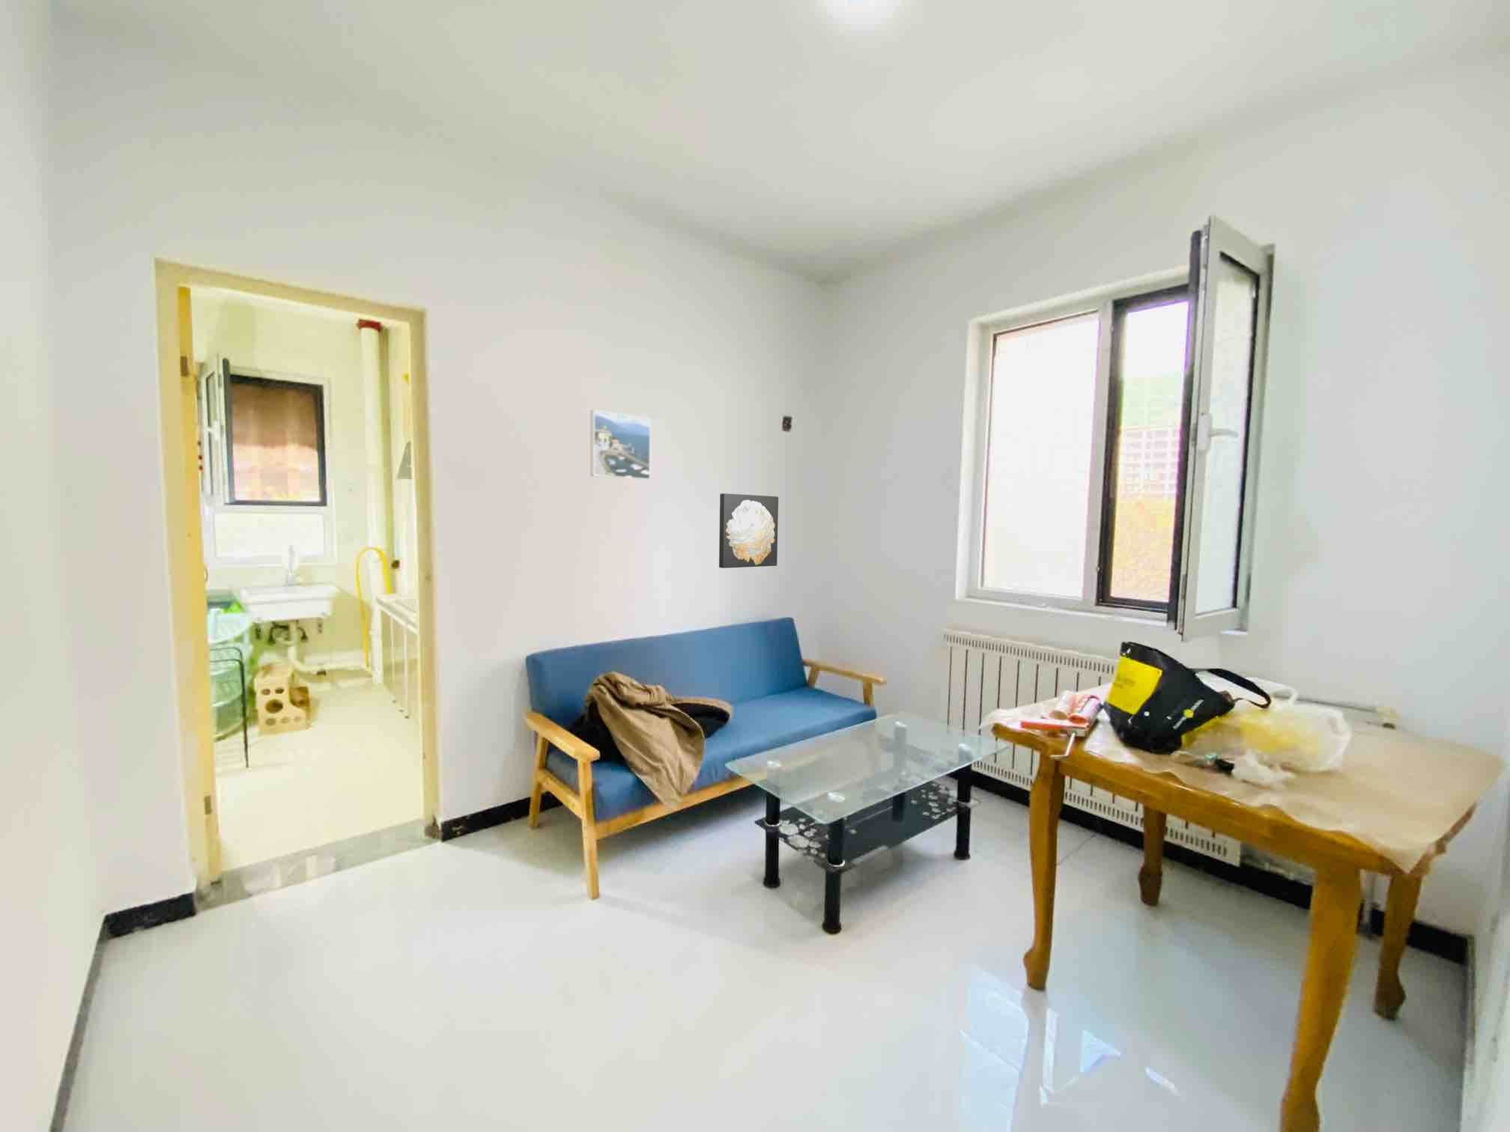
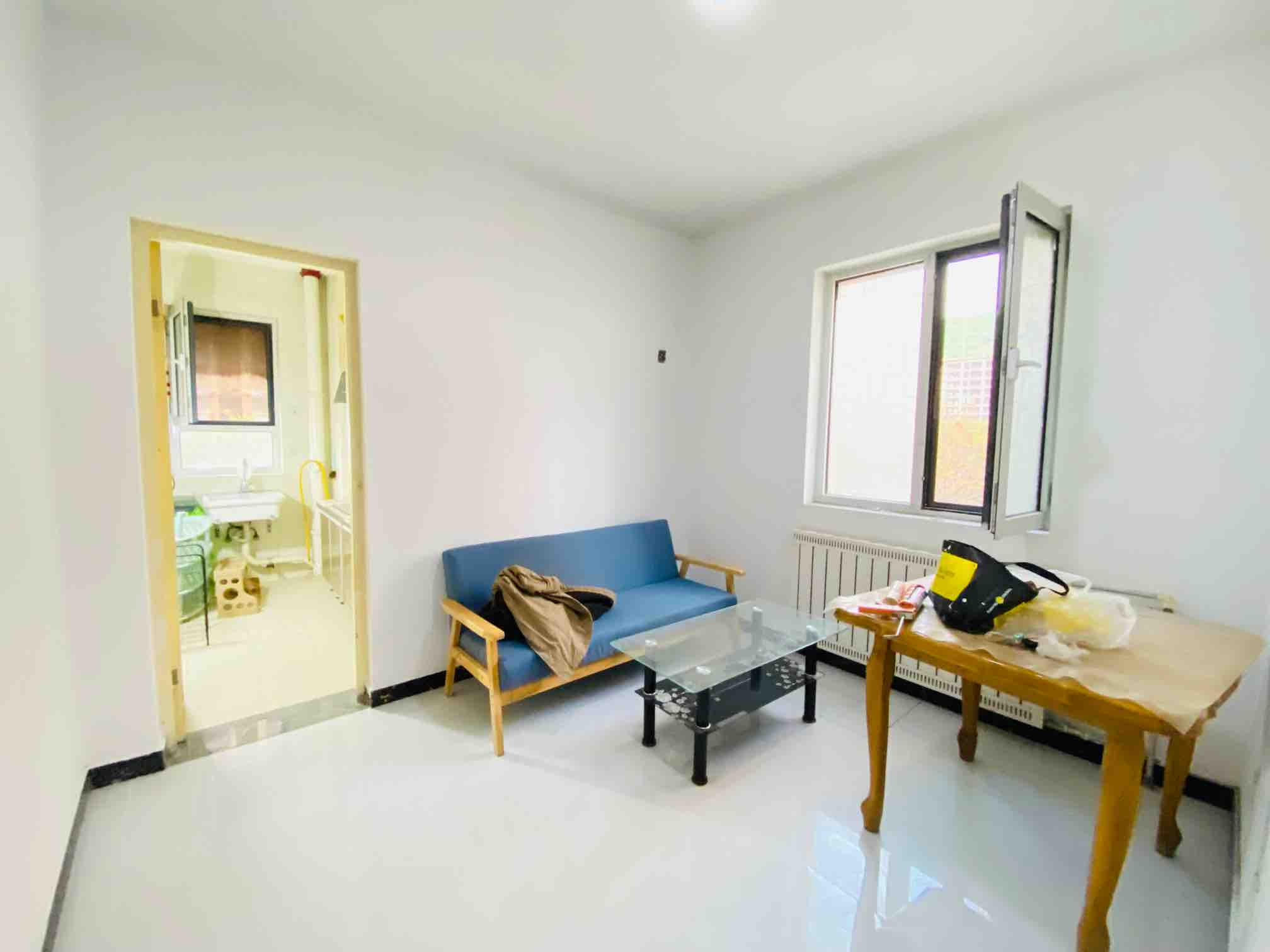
- wall art (749, 530)
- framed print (621, 446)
